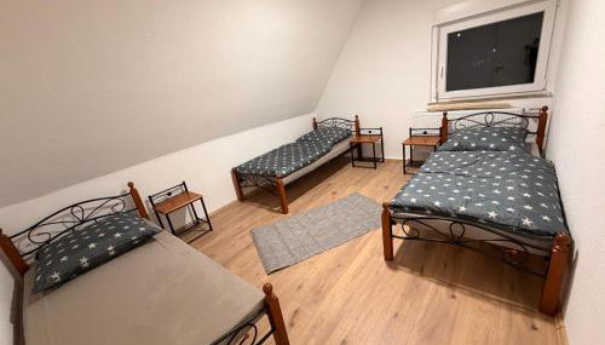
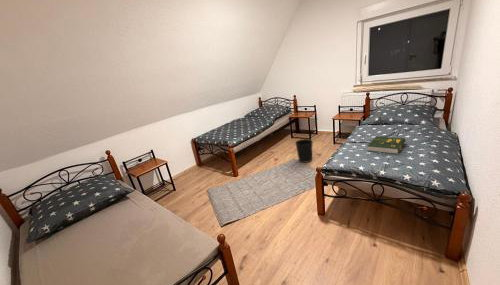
+ book (386, 144)
+ wastebasket (304, 151)
